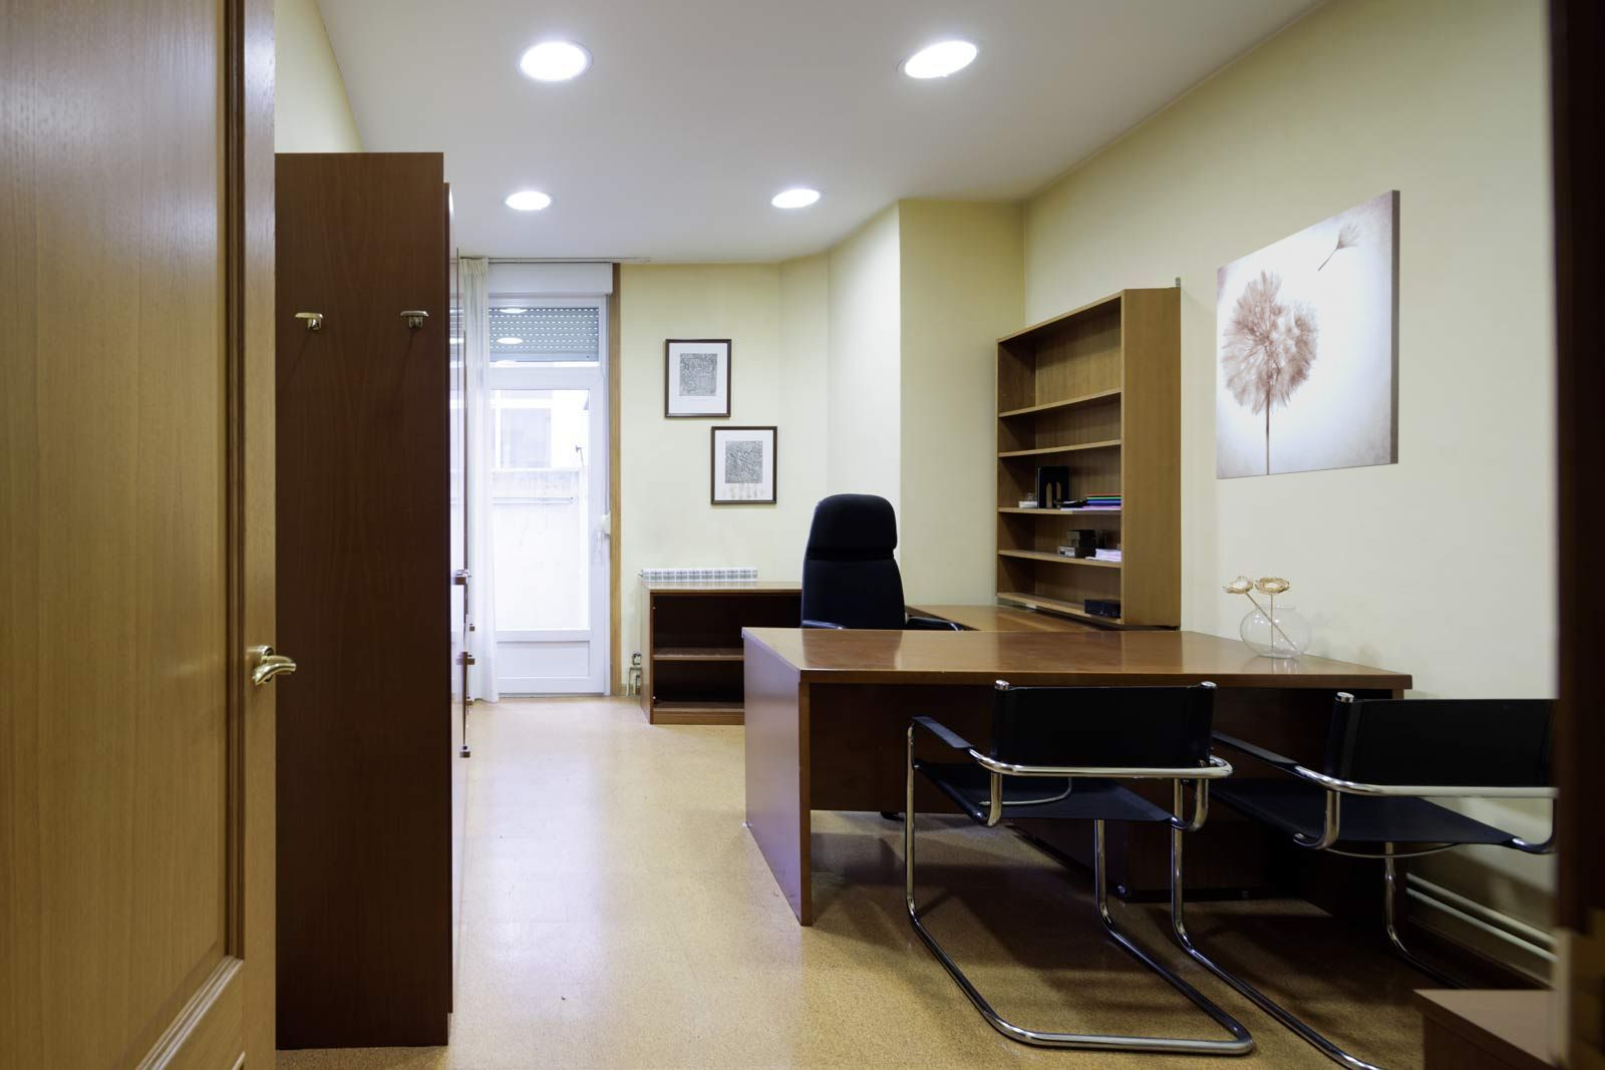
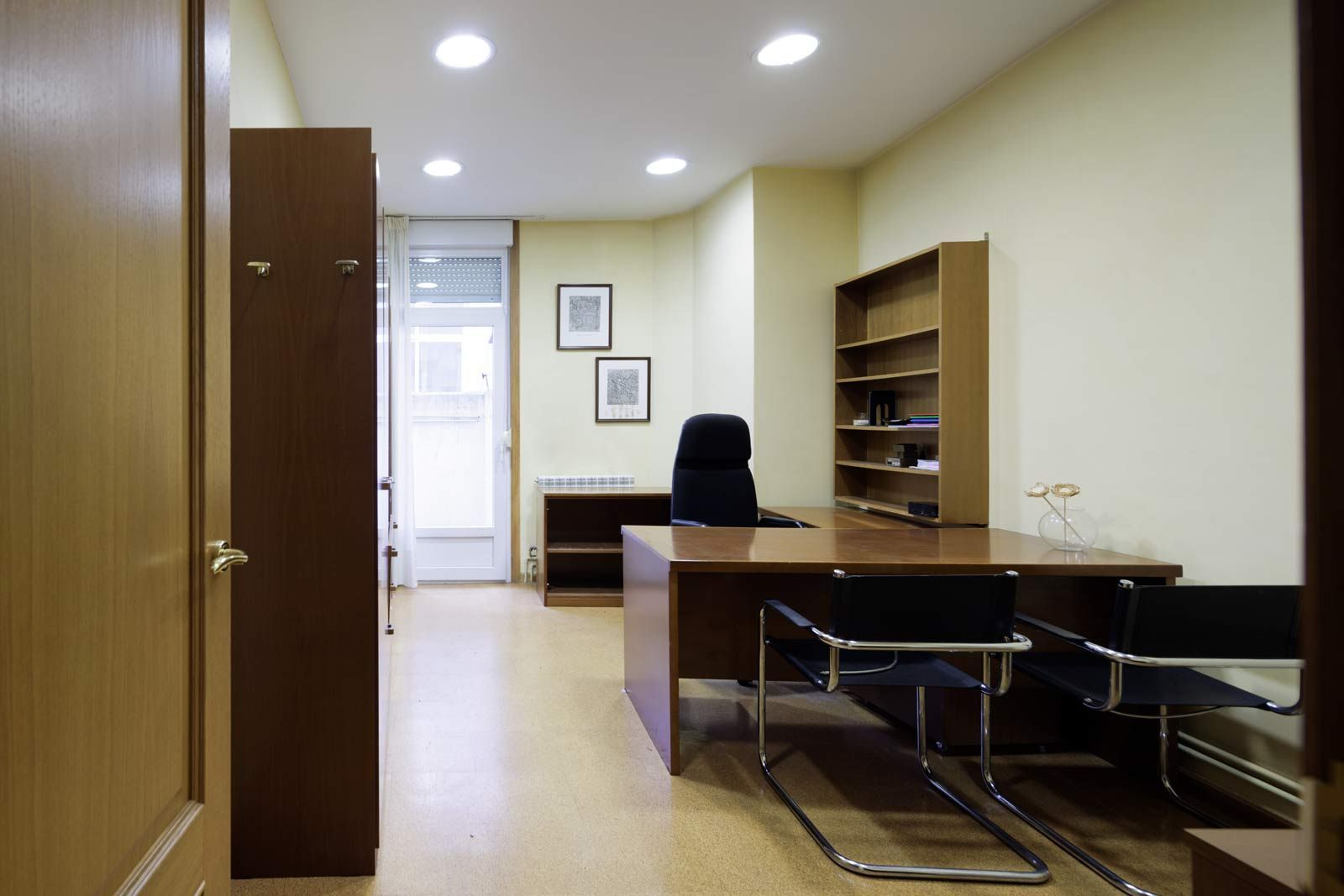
- wall art (1296, 353)
